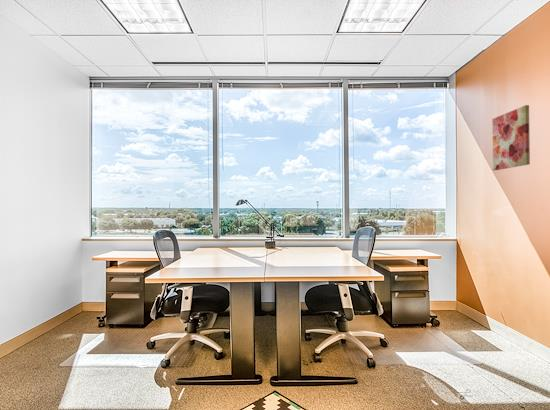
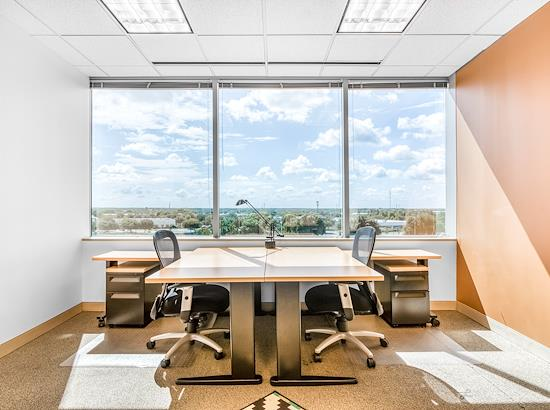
- wall art (509, 140)
